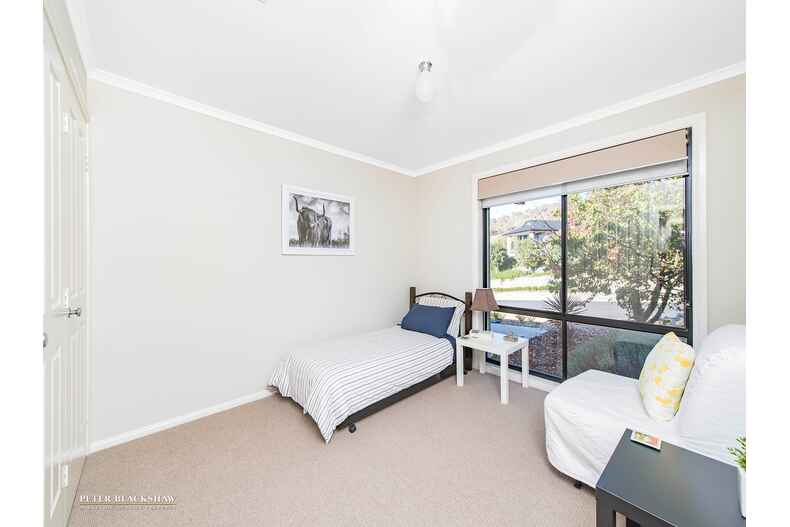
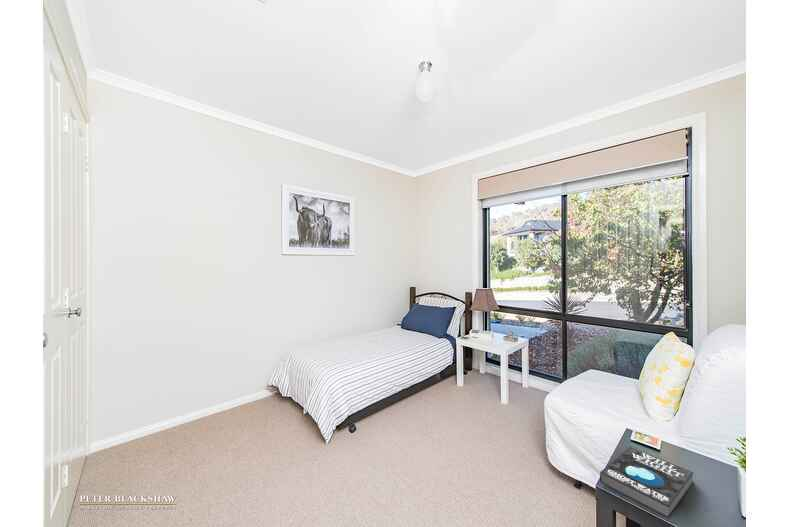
+ book (646, 476)
